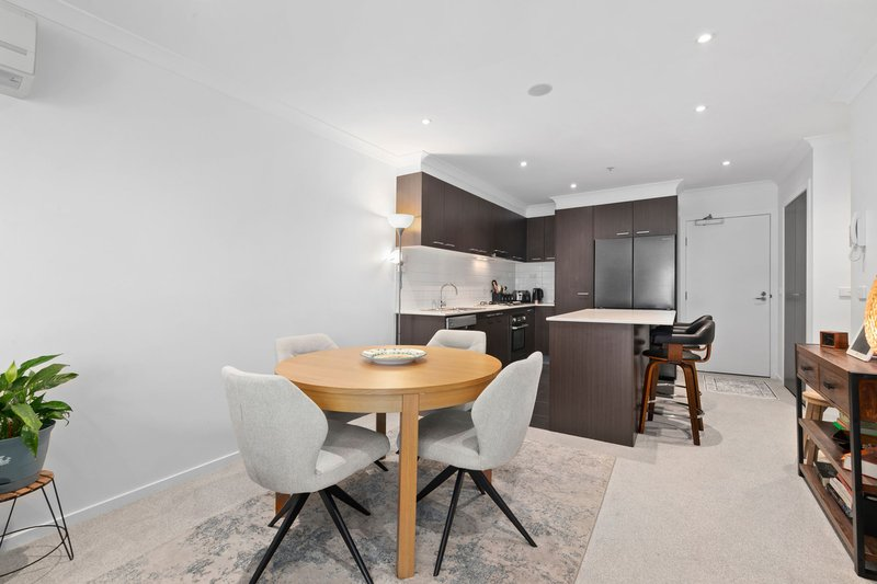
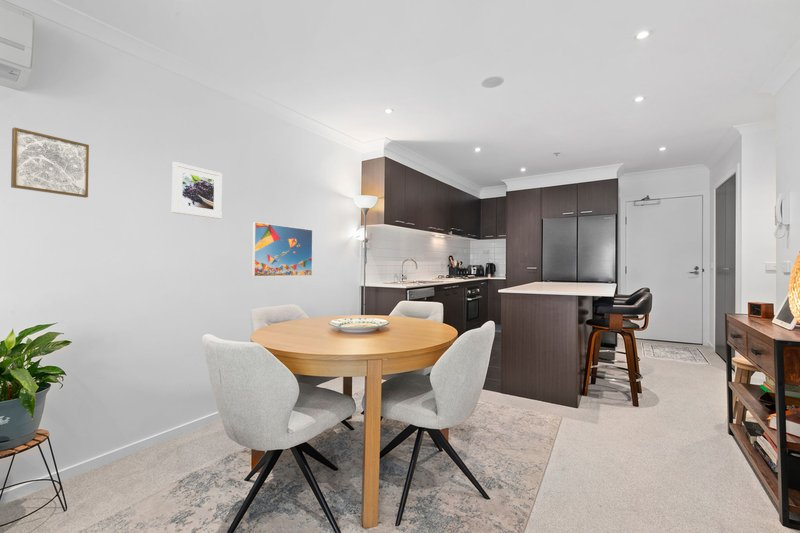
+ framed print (284, 251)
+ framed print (198, 191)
+ wall art (52, 164)
